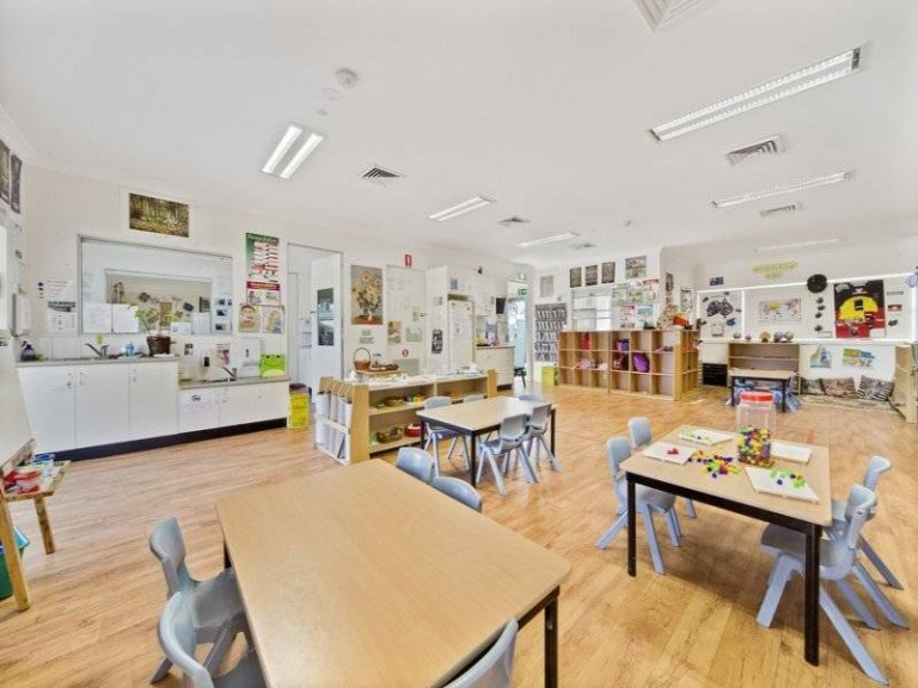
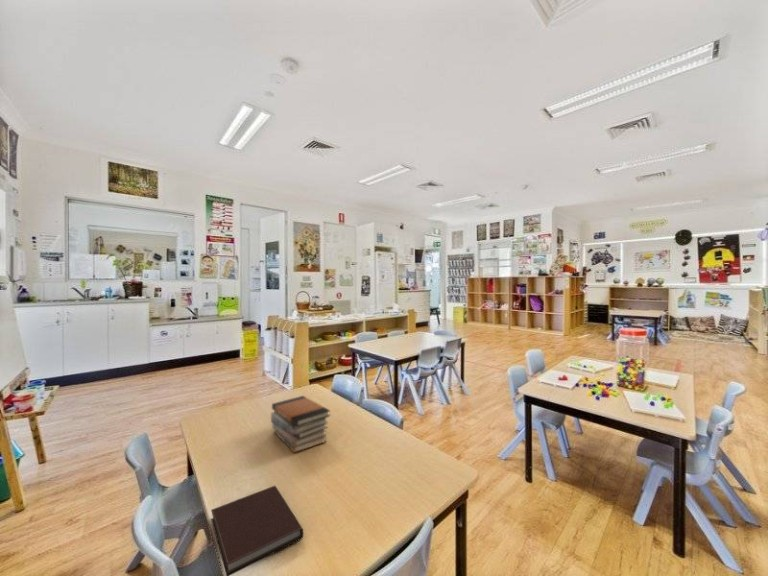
+ book stack (299, 421)
+ notebook (255, 523)
